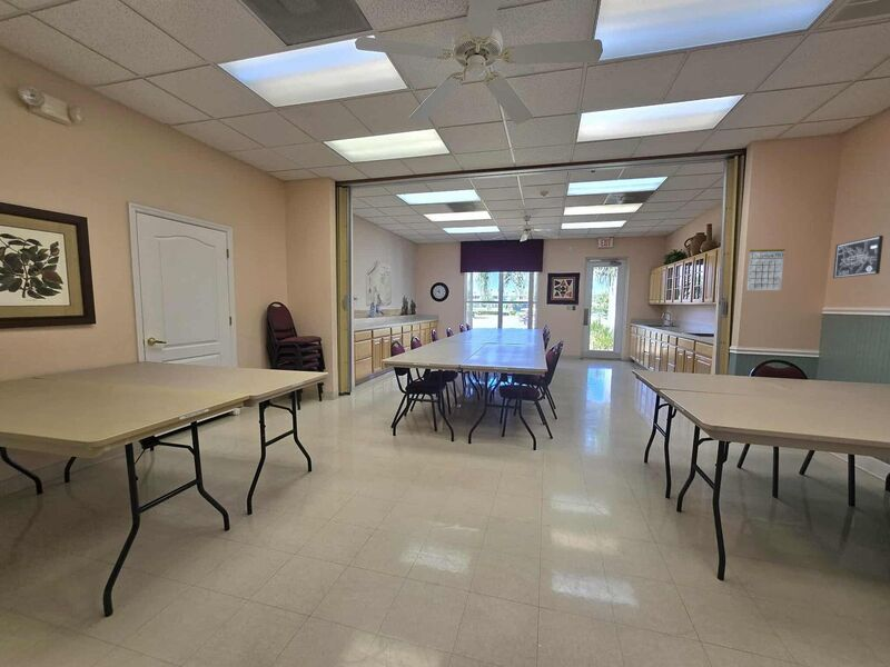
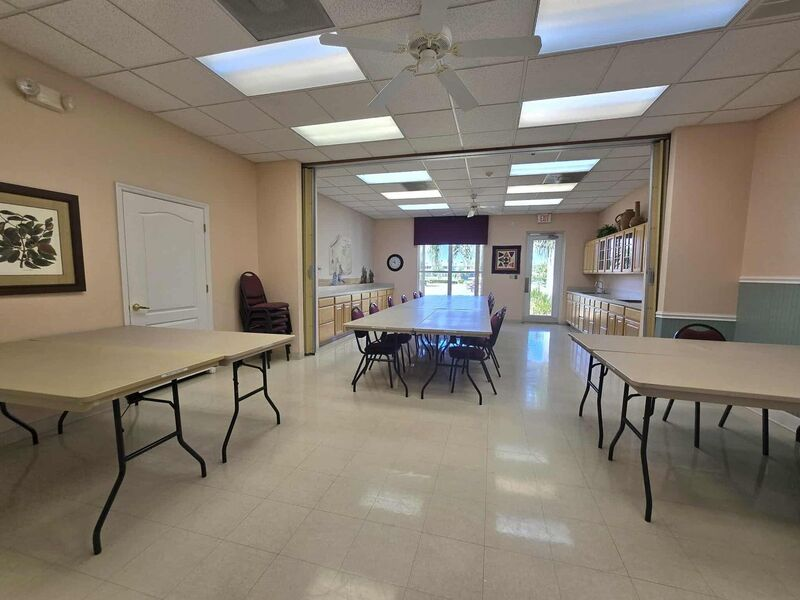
- calendar (765, 265)
- wall art (856, 258)
